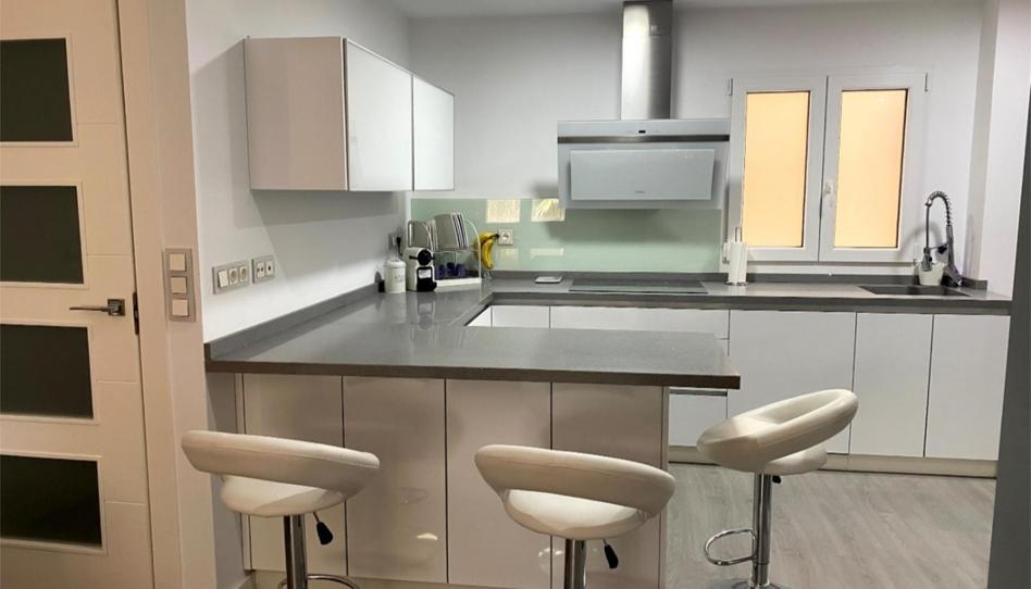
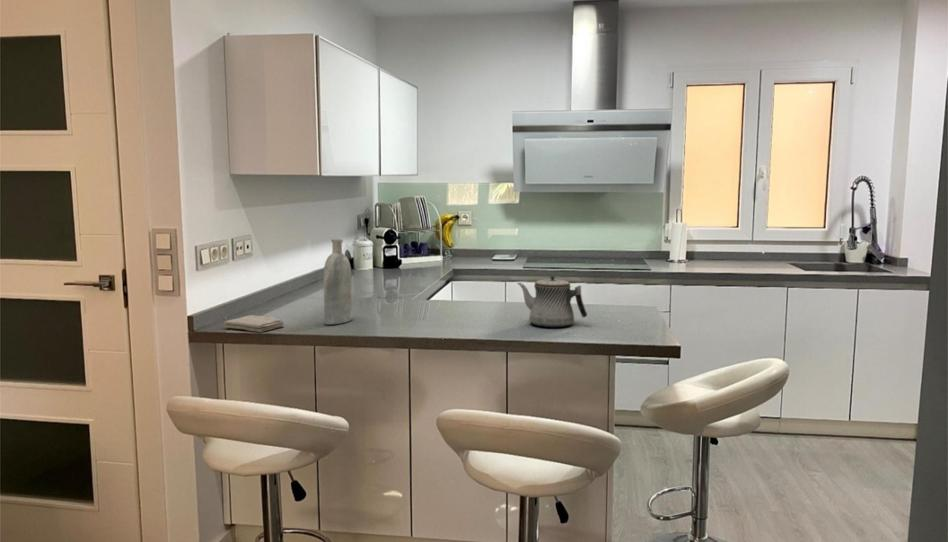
+ teapot (550, 300)
+ washcloth (254, 322)
+ bottle (337, 280)
